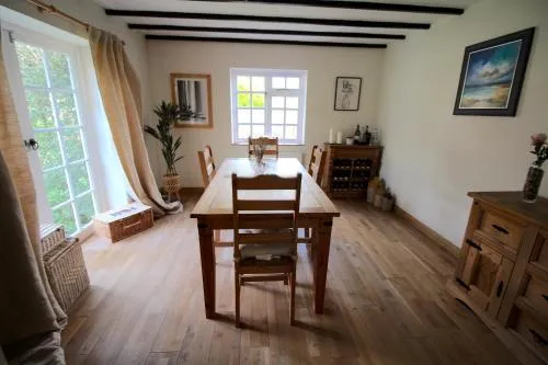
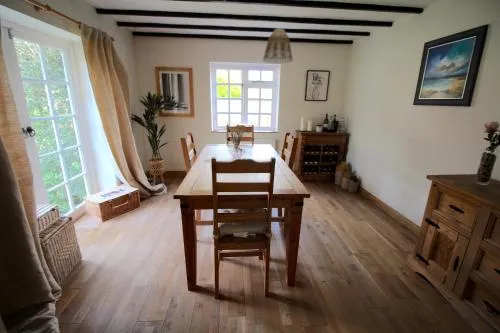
+ lamp shade (279, 45)
